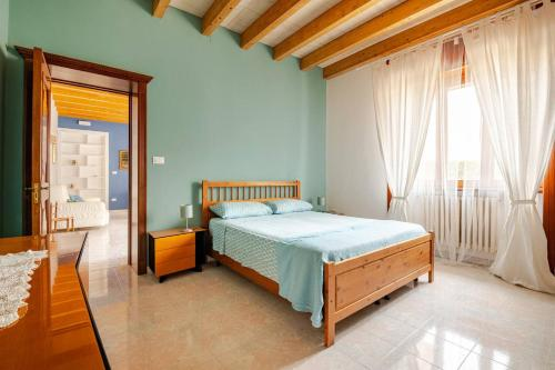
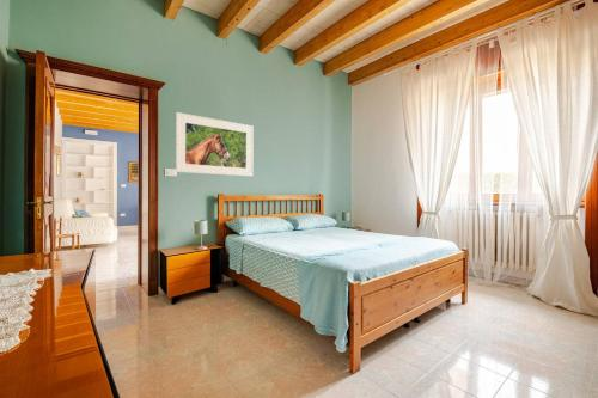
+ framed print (218, 147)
